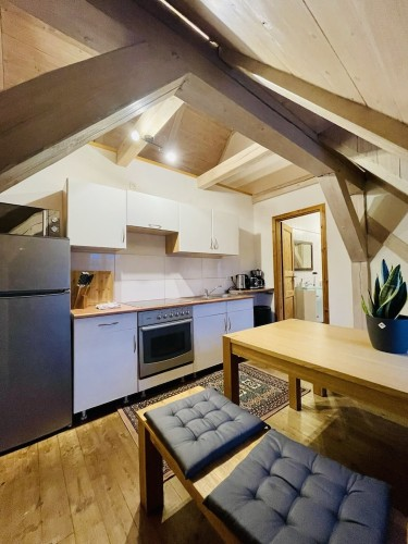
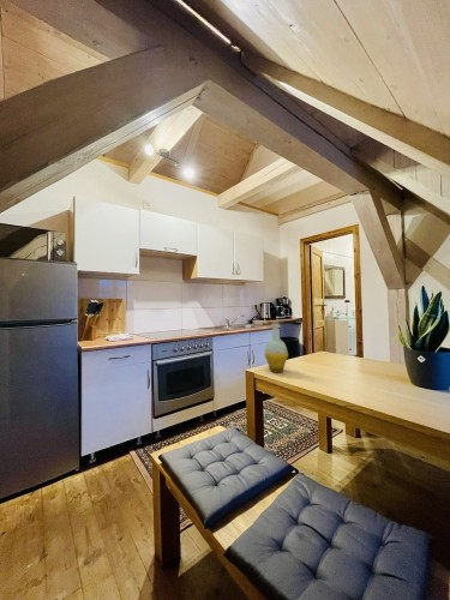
+ bottle (276, 346)
